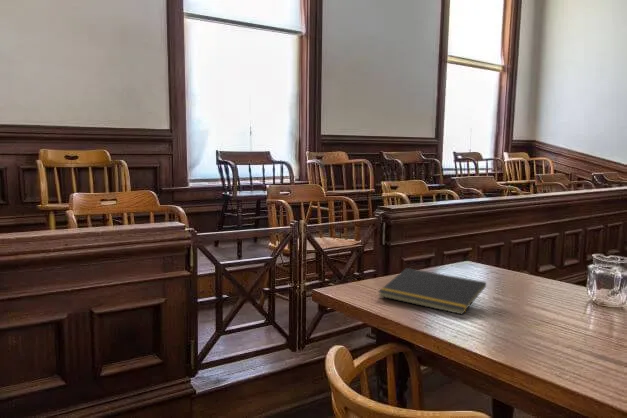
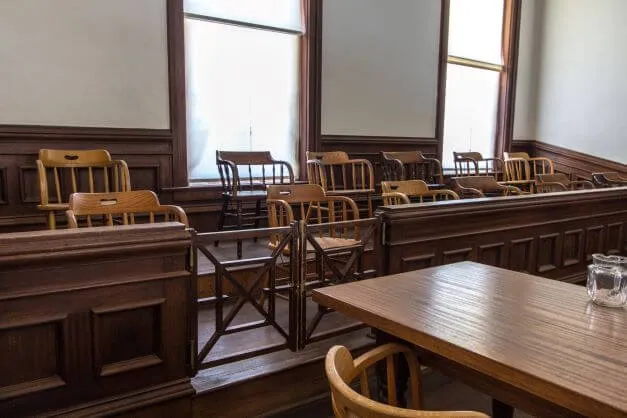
- notepad (431, 289)
